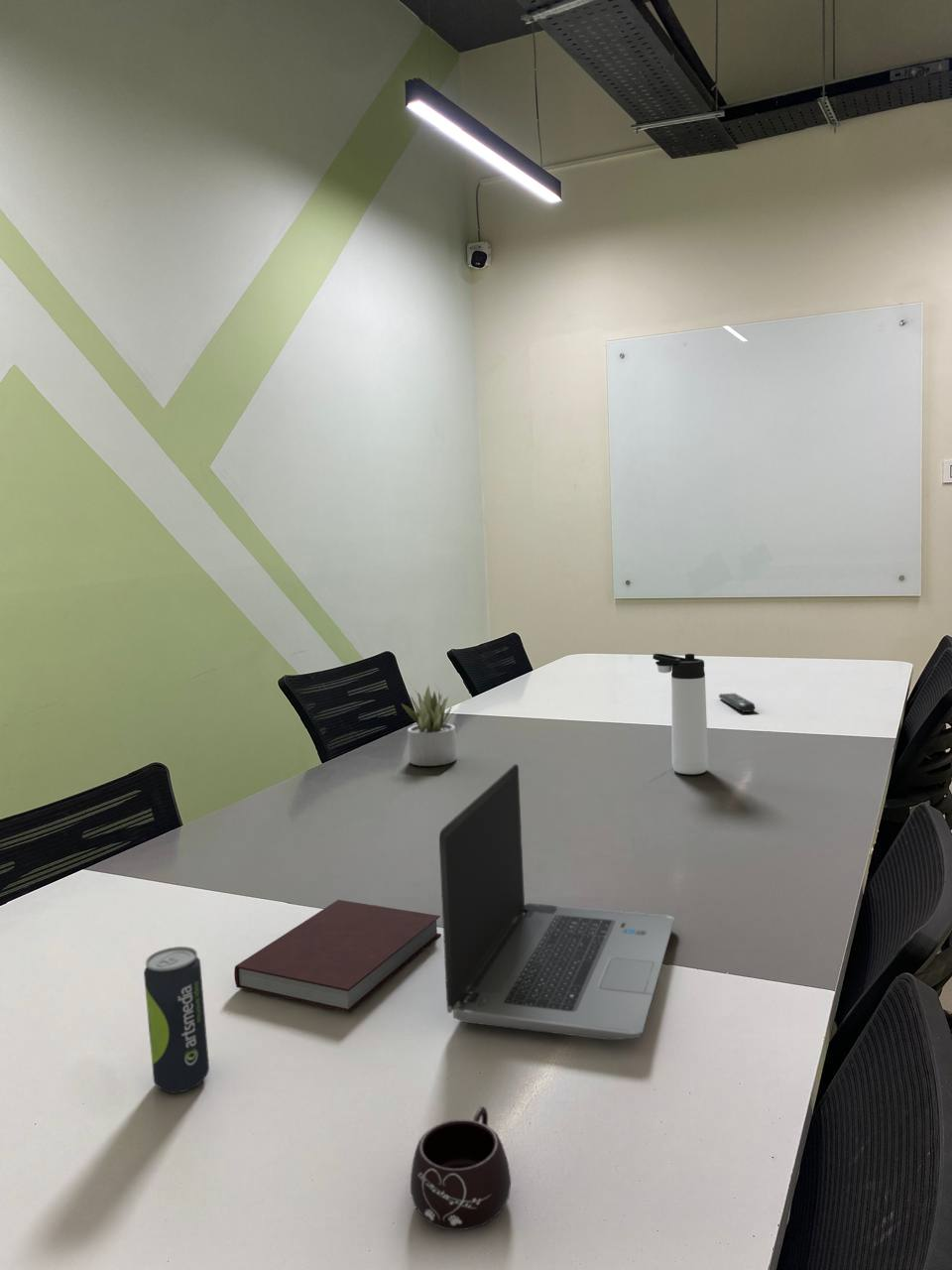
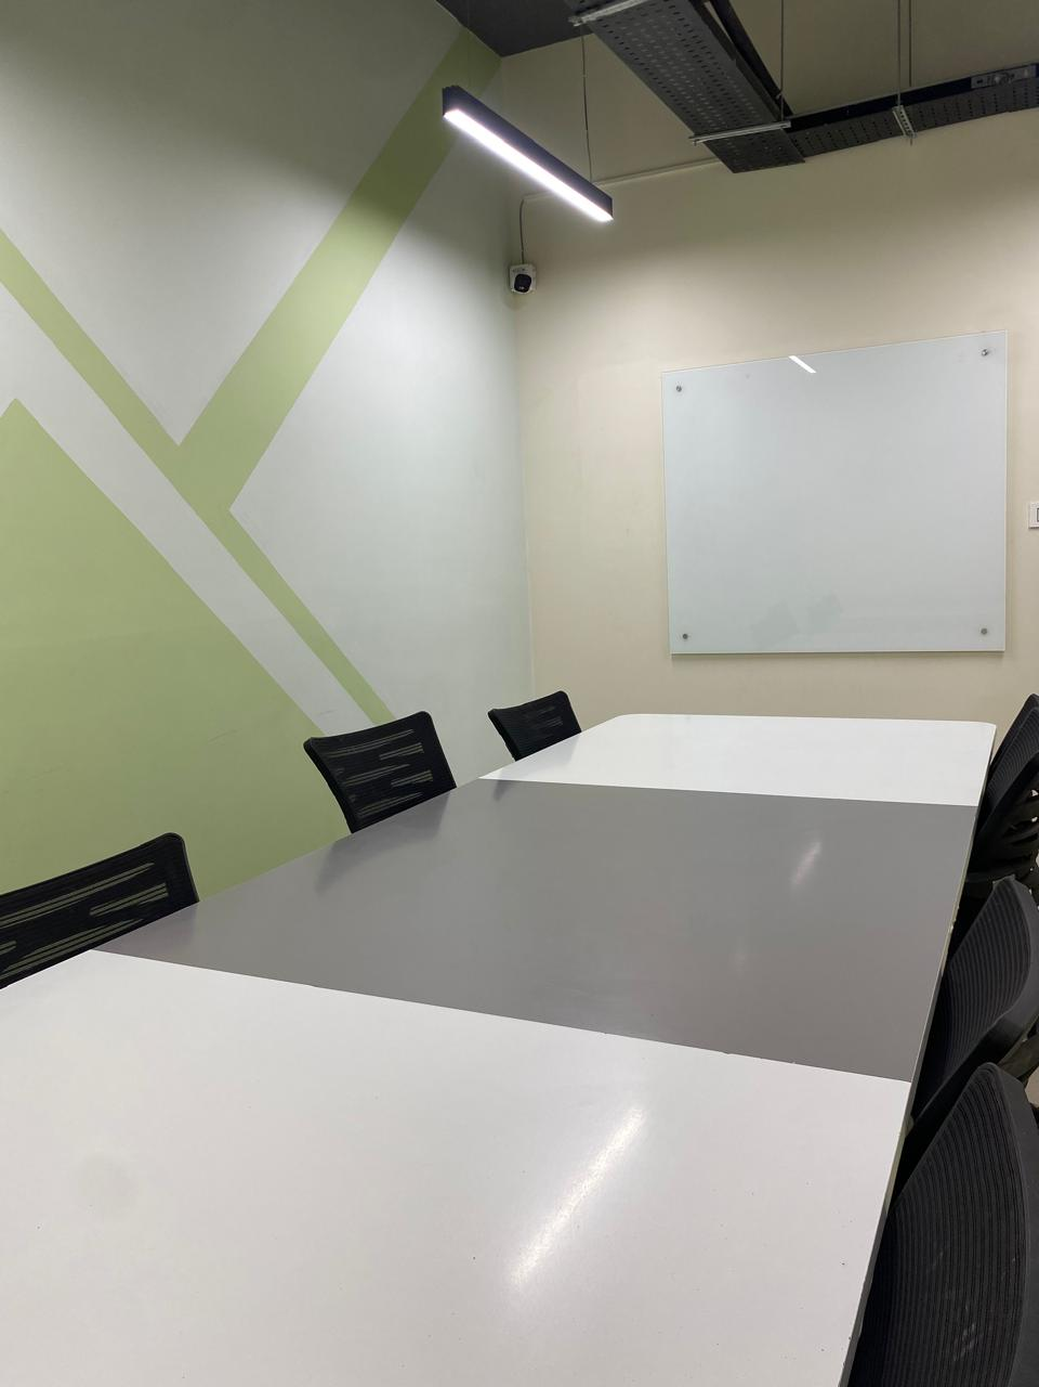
- notebook (342, 950)
- remote control (736, 701)
- thermos bottle (680, 712)
- beverage can (177, 1019)
- laptop computer (564, 906)
- mug (464, 1163)
- succulent plant (430, 722)
